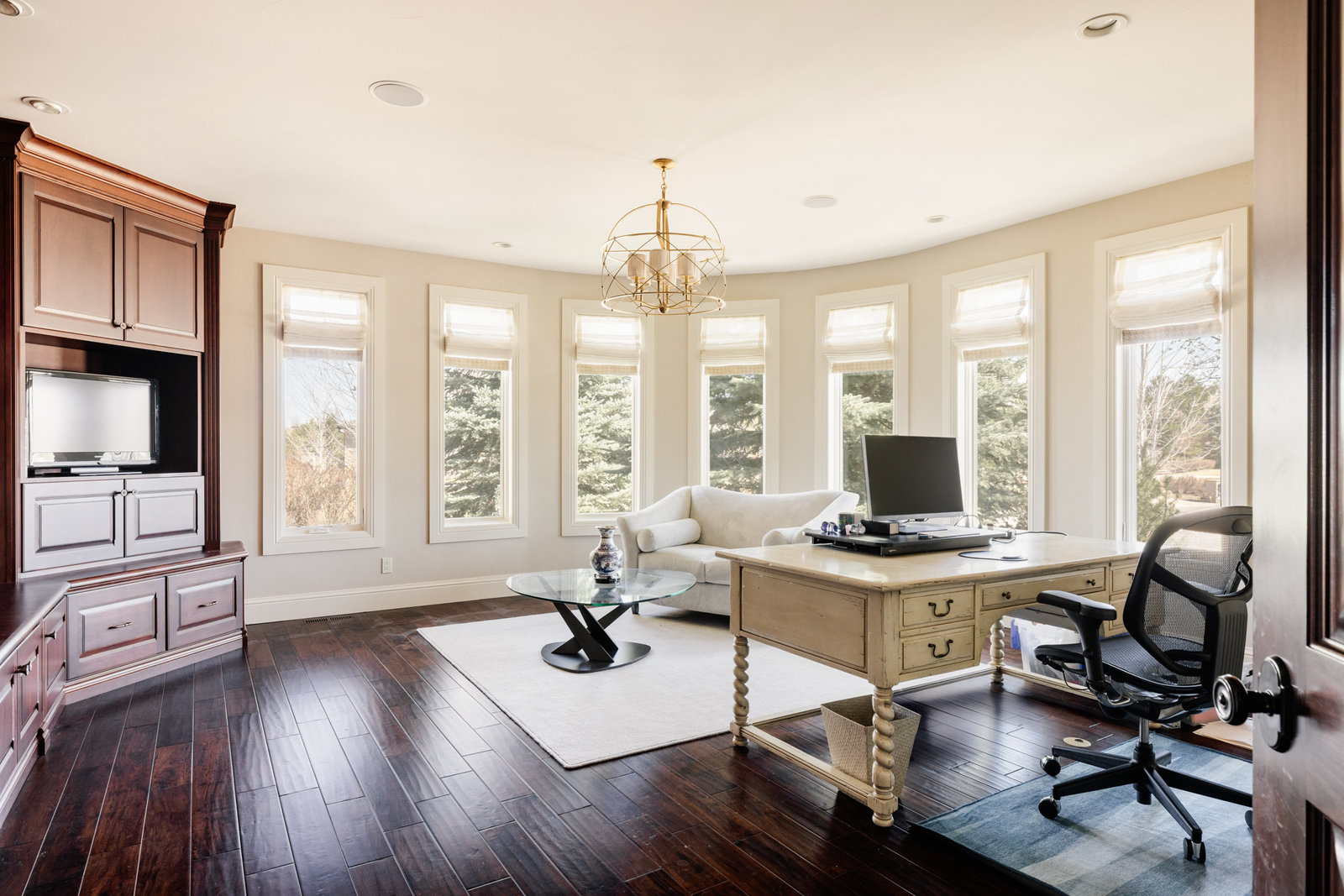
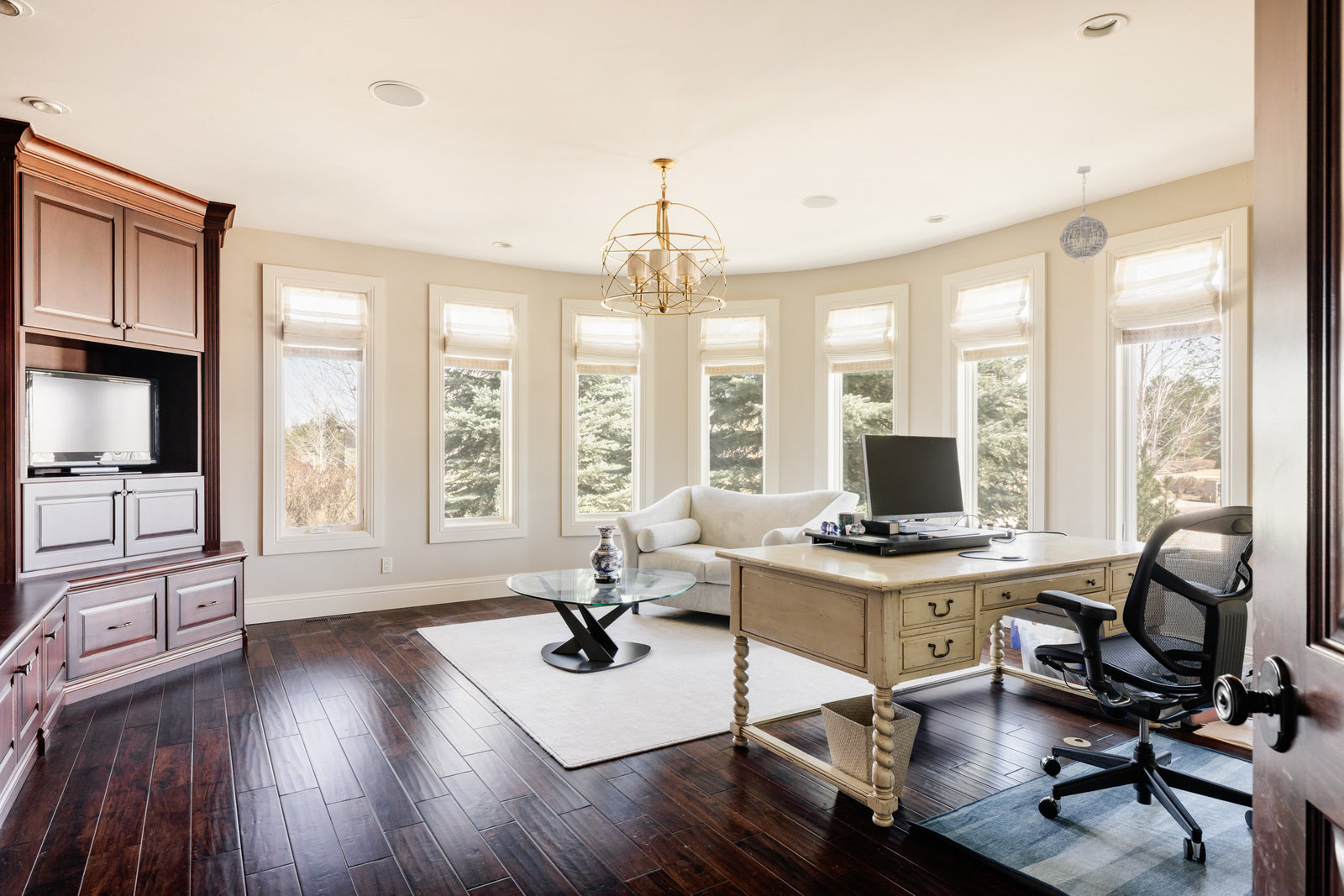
+ pendant light (1084, 217)
